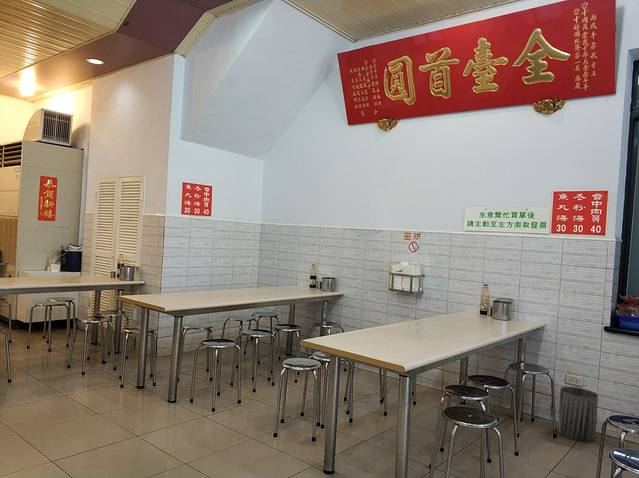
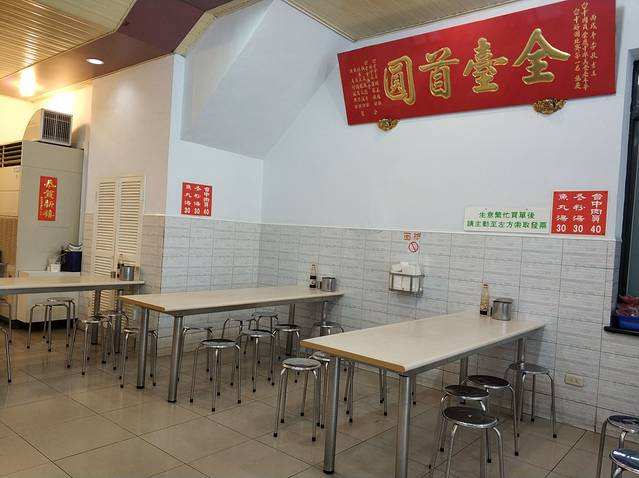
- trash can (577, 413)
